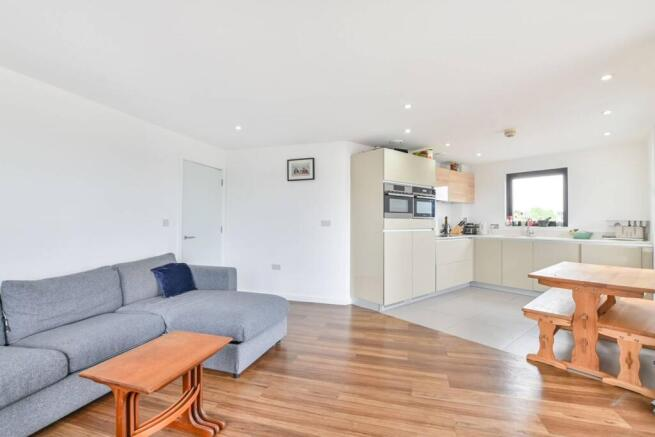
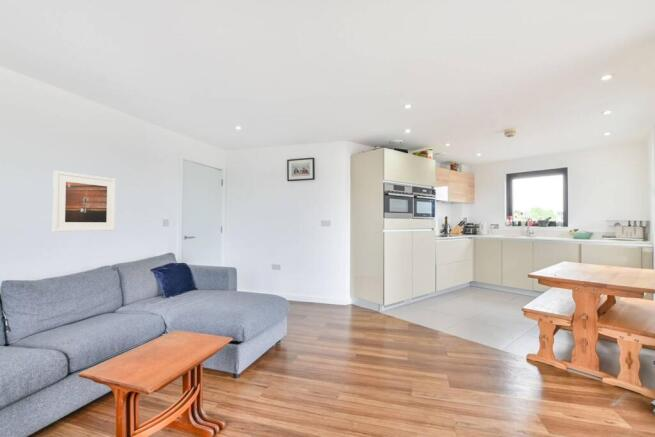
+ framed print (86, 203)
